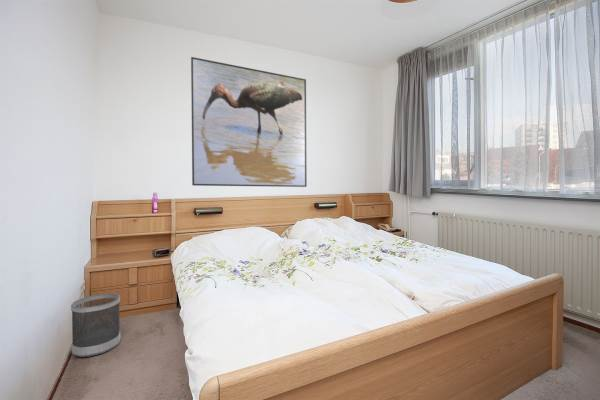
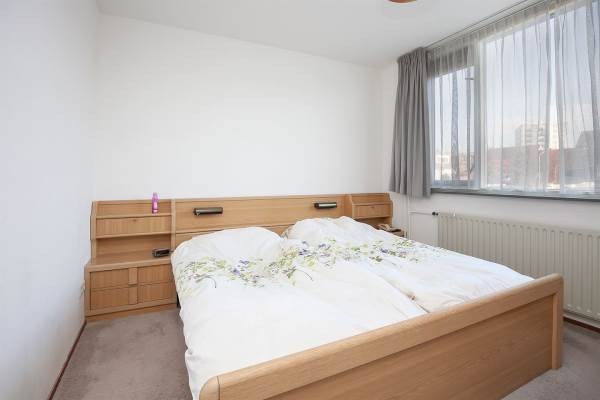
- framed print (253, 127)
- wastebasket (96, 323)
